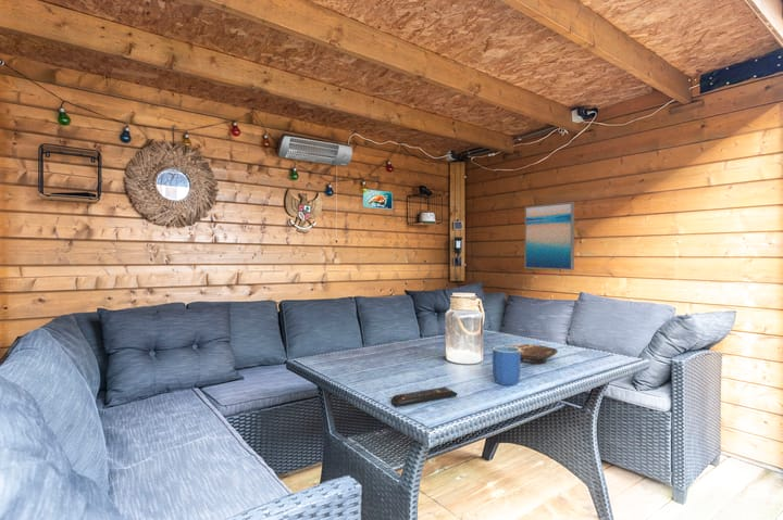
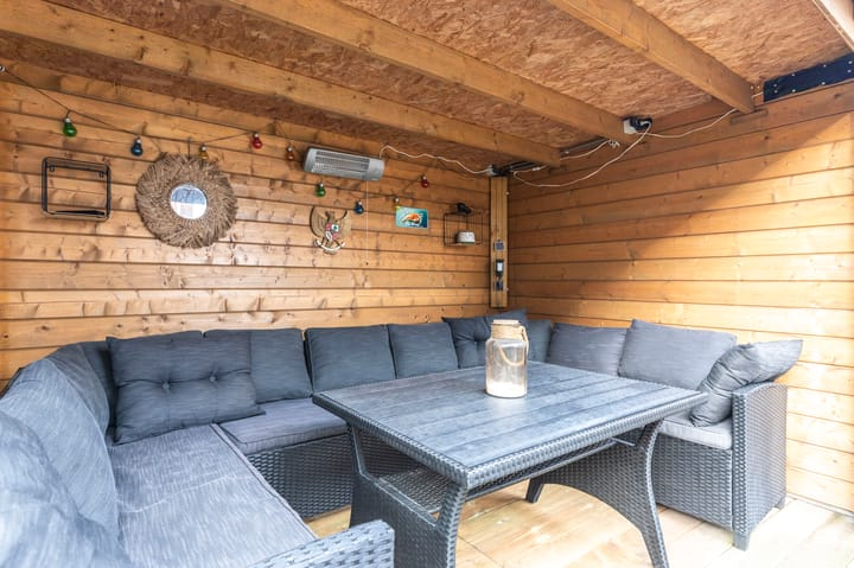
- remote control (424, 396)
- bowl (533, 355)
- mug (506, 364)
- wall art (548, 237)
